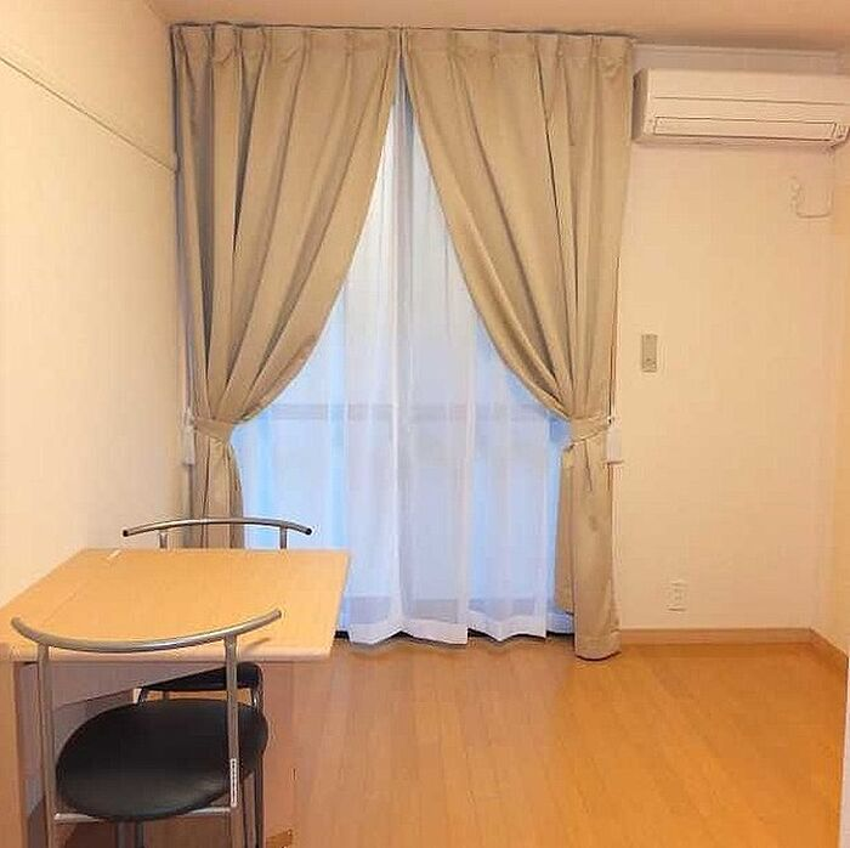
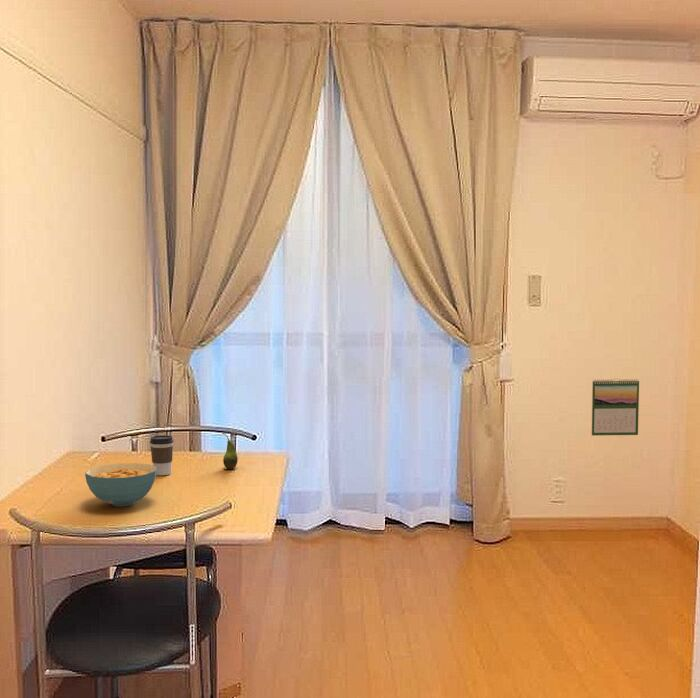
+ calendar (615, 406)
+ cereal bowl (122, 487)
+ fruit (230, 450)
+ coffee cup (162, 455)
